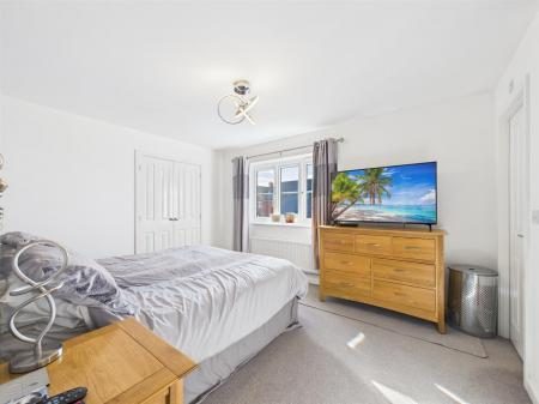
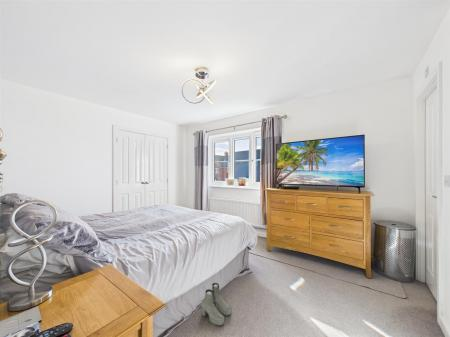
+ boots (216, 301)
